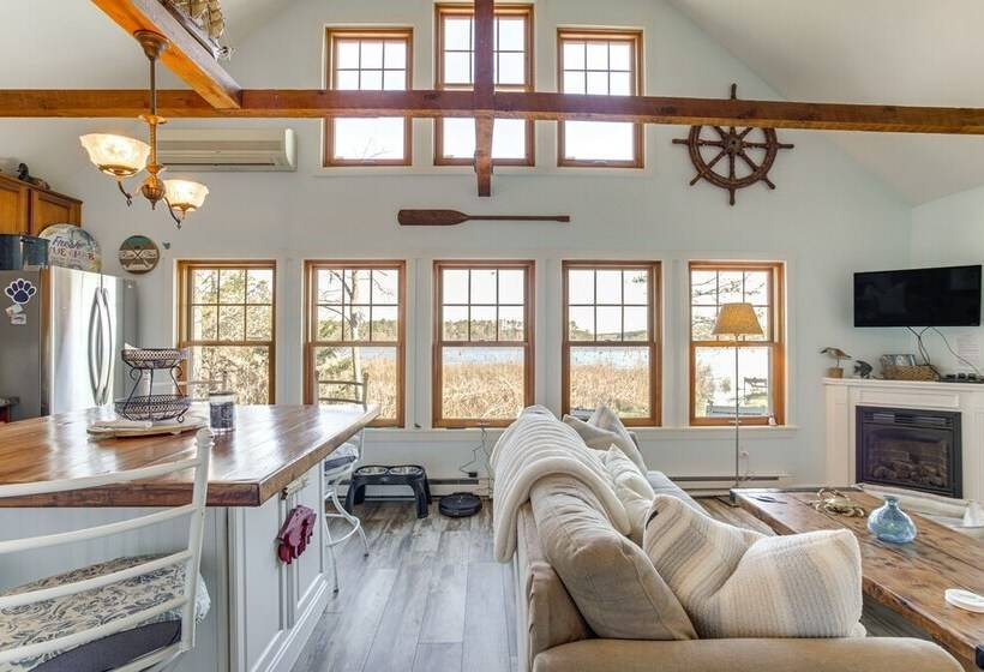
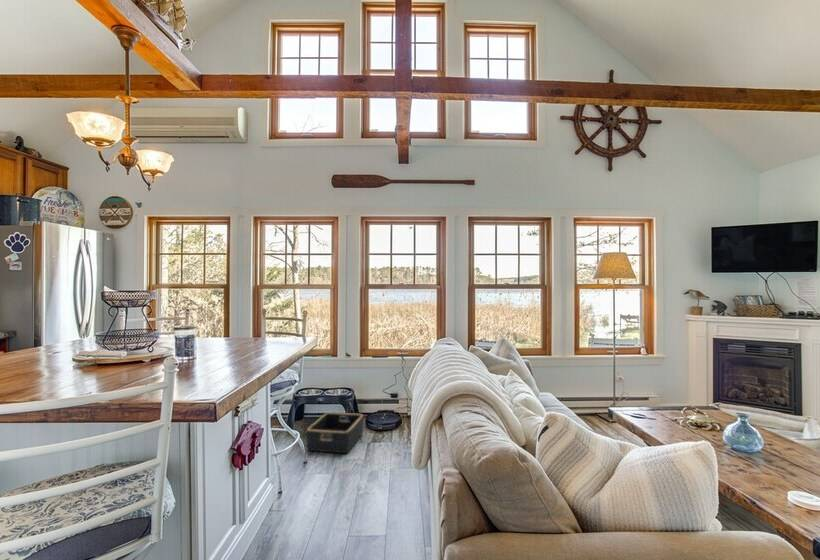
+ basket (336, 431)
